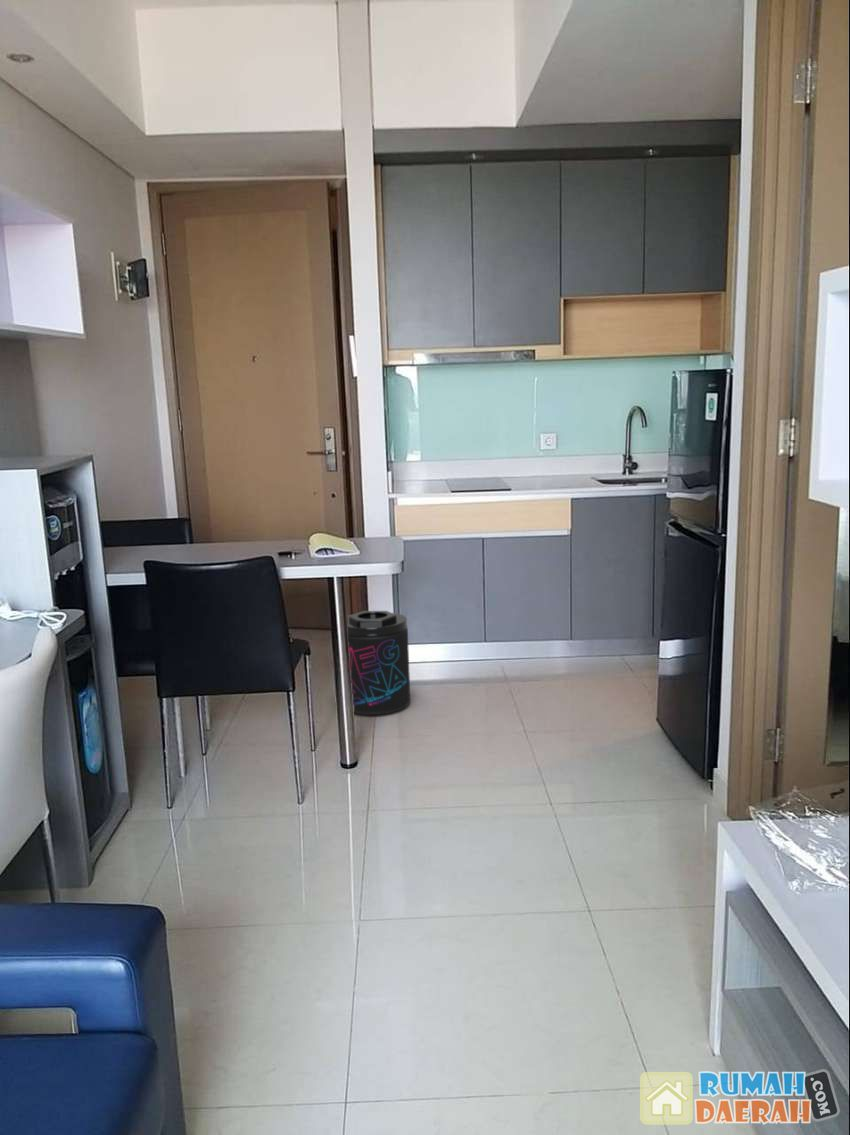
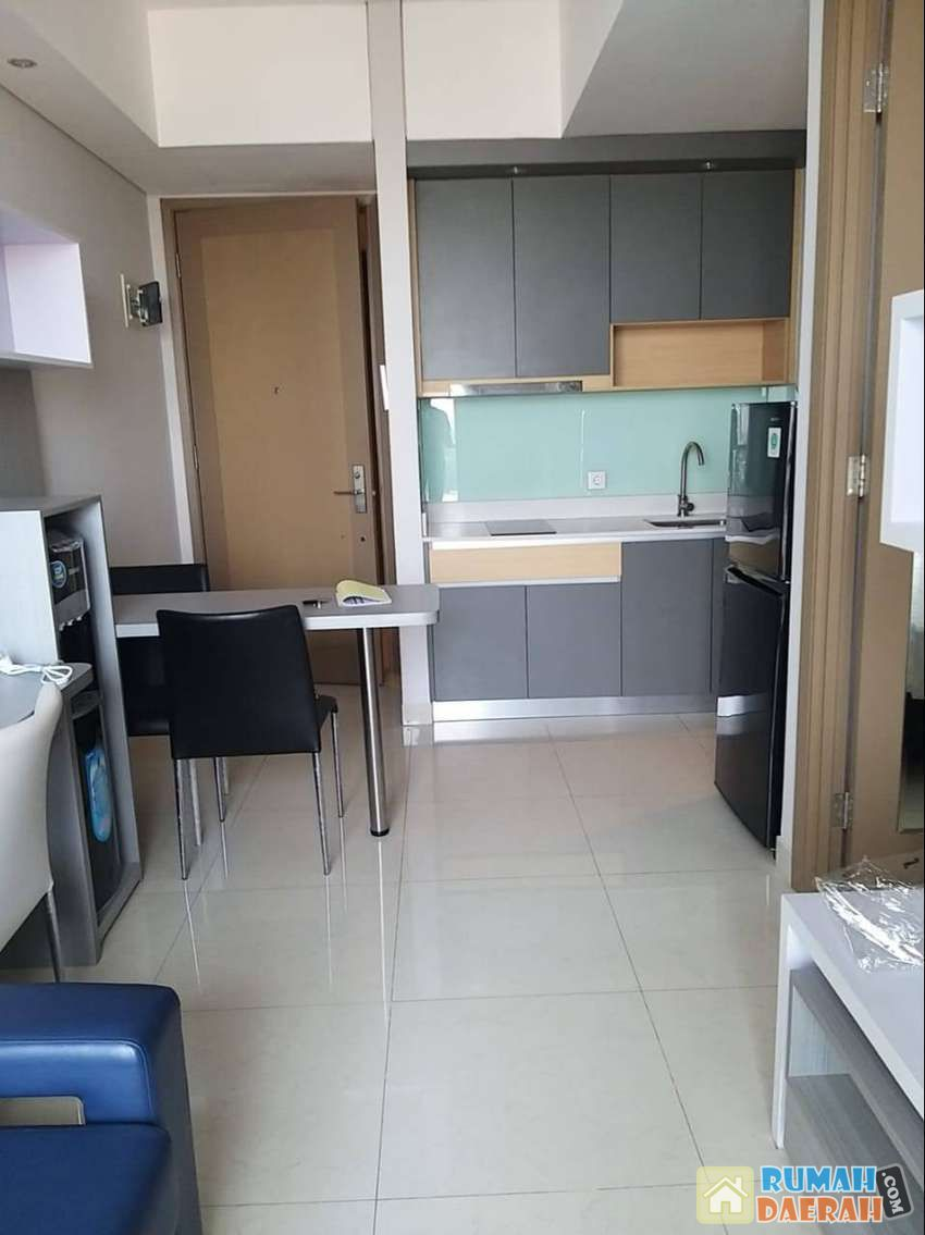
- supplement container (374, 660)
